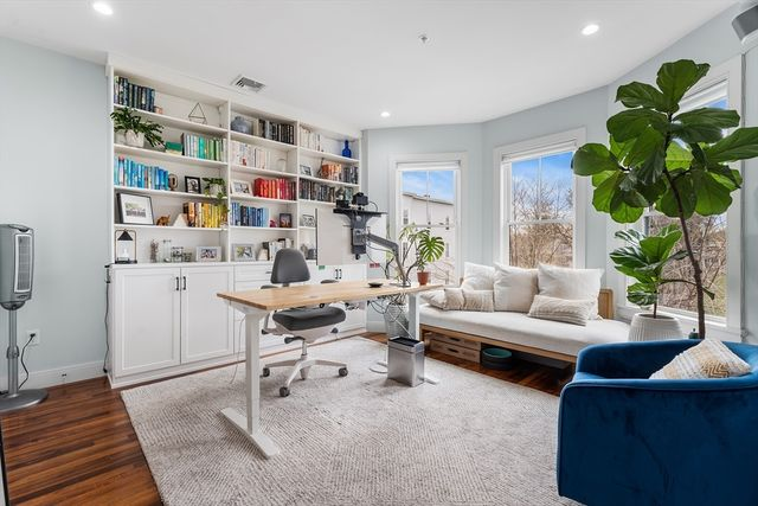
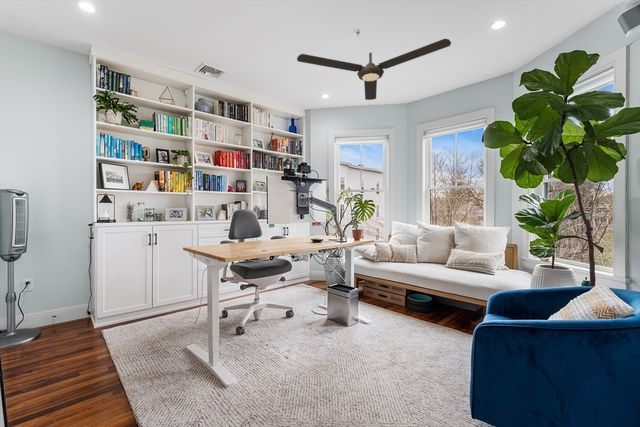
+ ceiling fan (370, 73)
